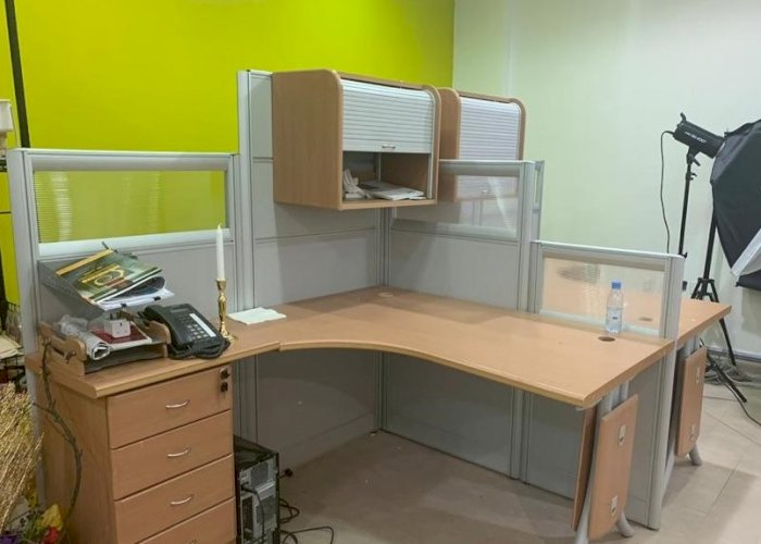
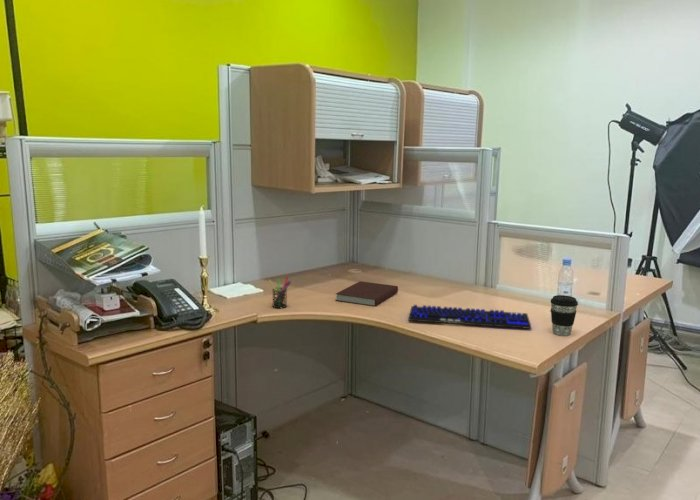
+ notebook (367, 293)
+ keyboard (468, 316)
+ coffee cup (563, 315)
+ pen holder (280, 291)
